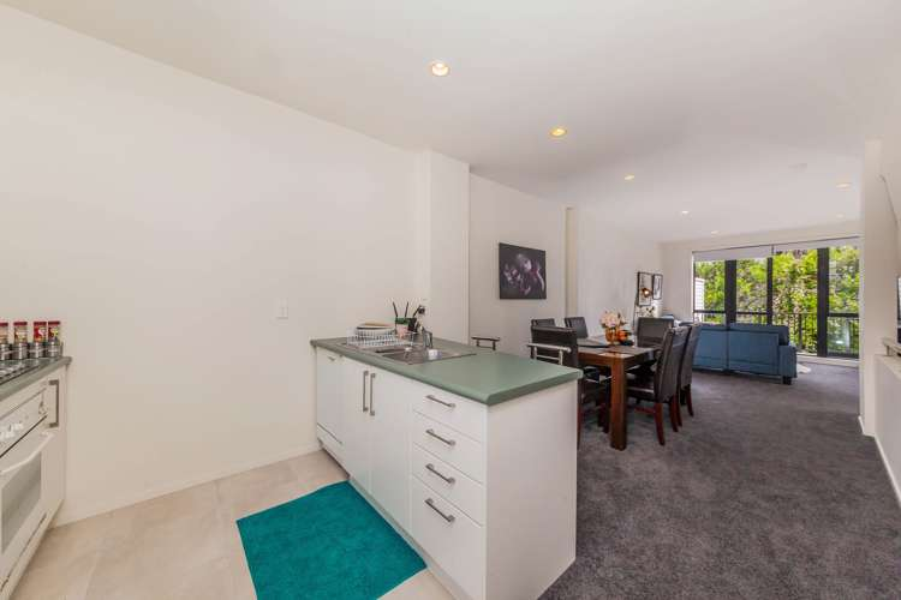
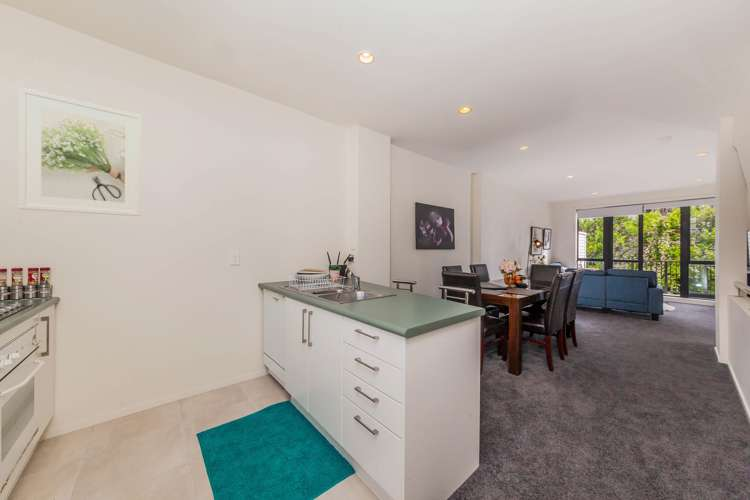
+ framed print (86, 158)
